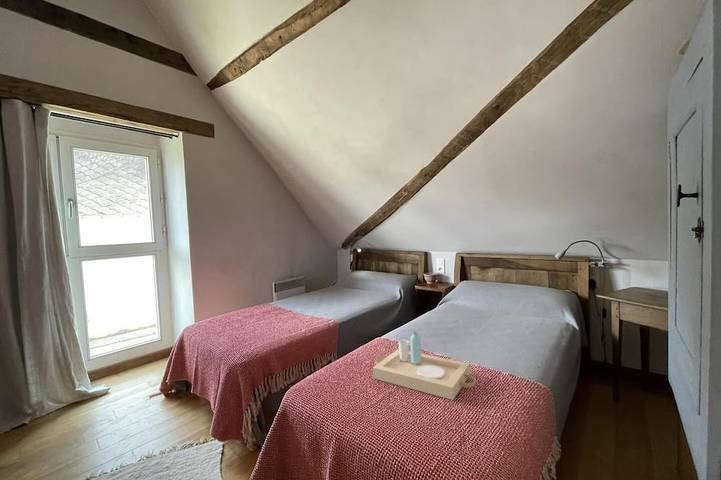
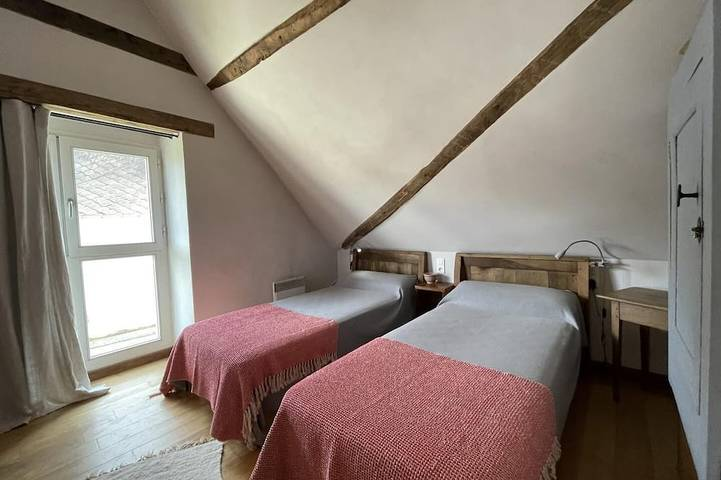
- serving tray (420, 357)
